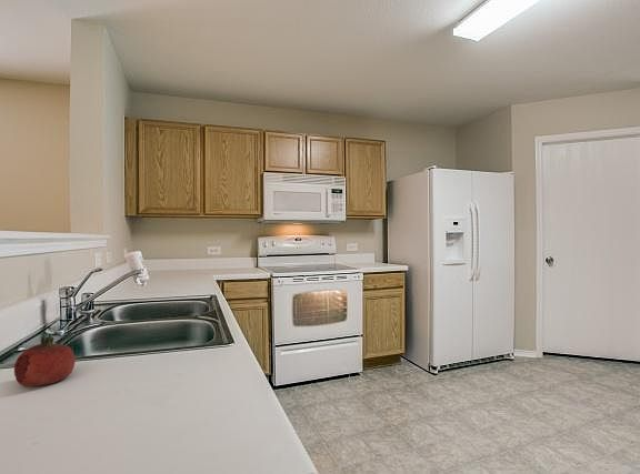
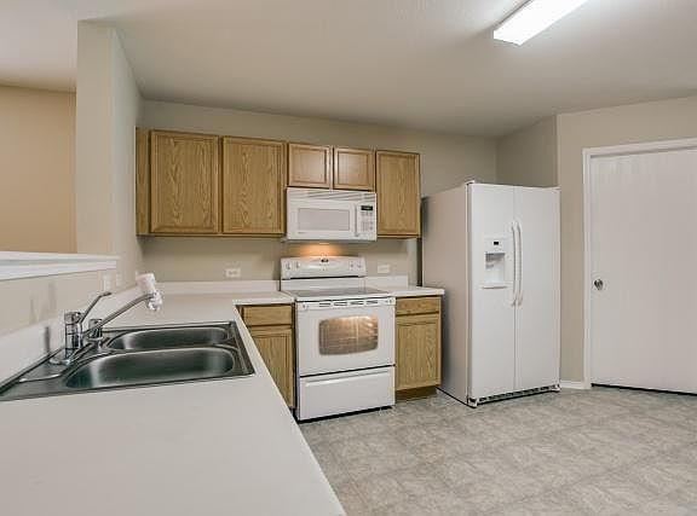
- fruit (46, 357)
